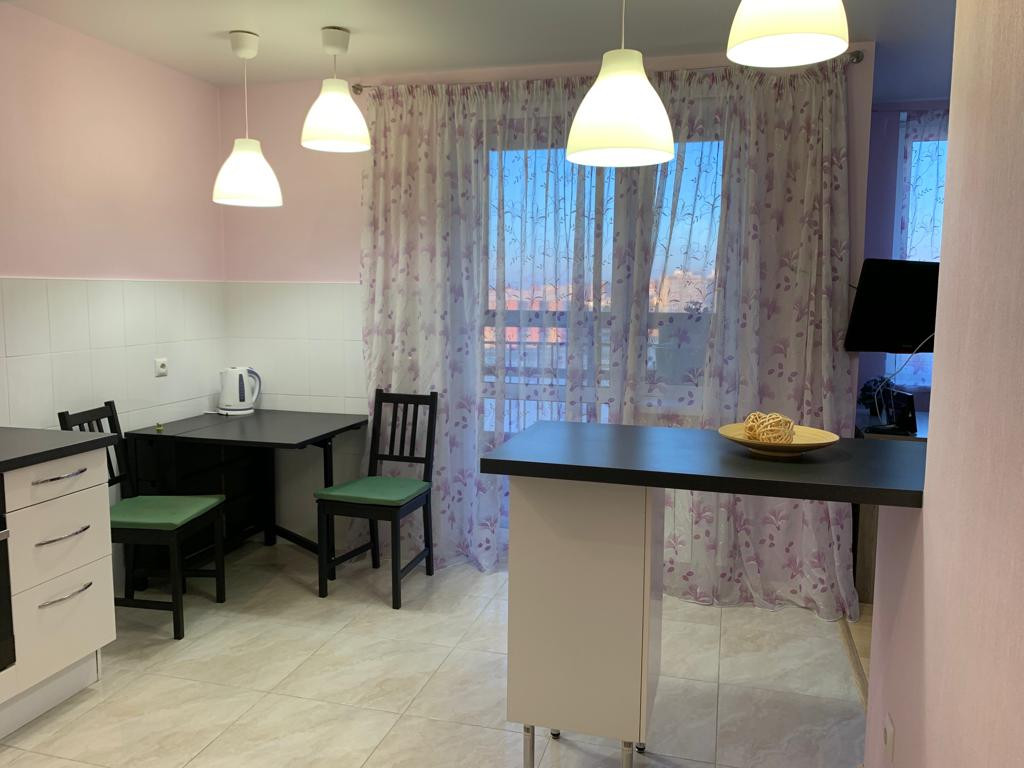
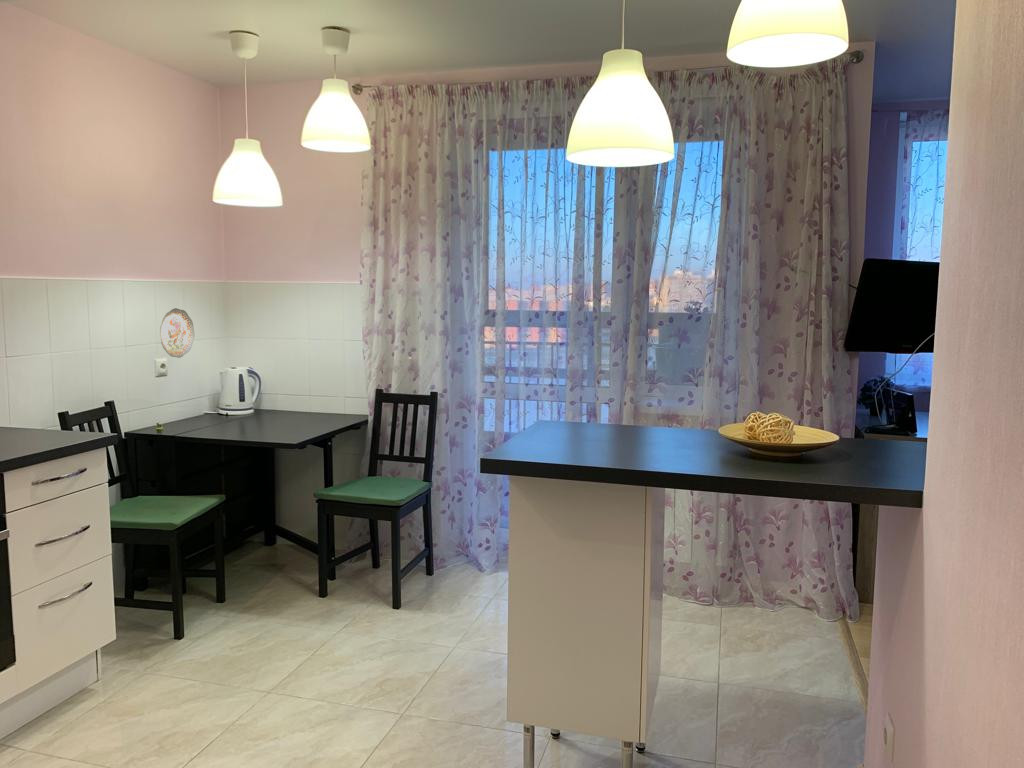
+ decorative plate (175, 333)
